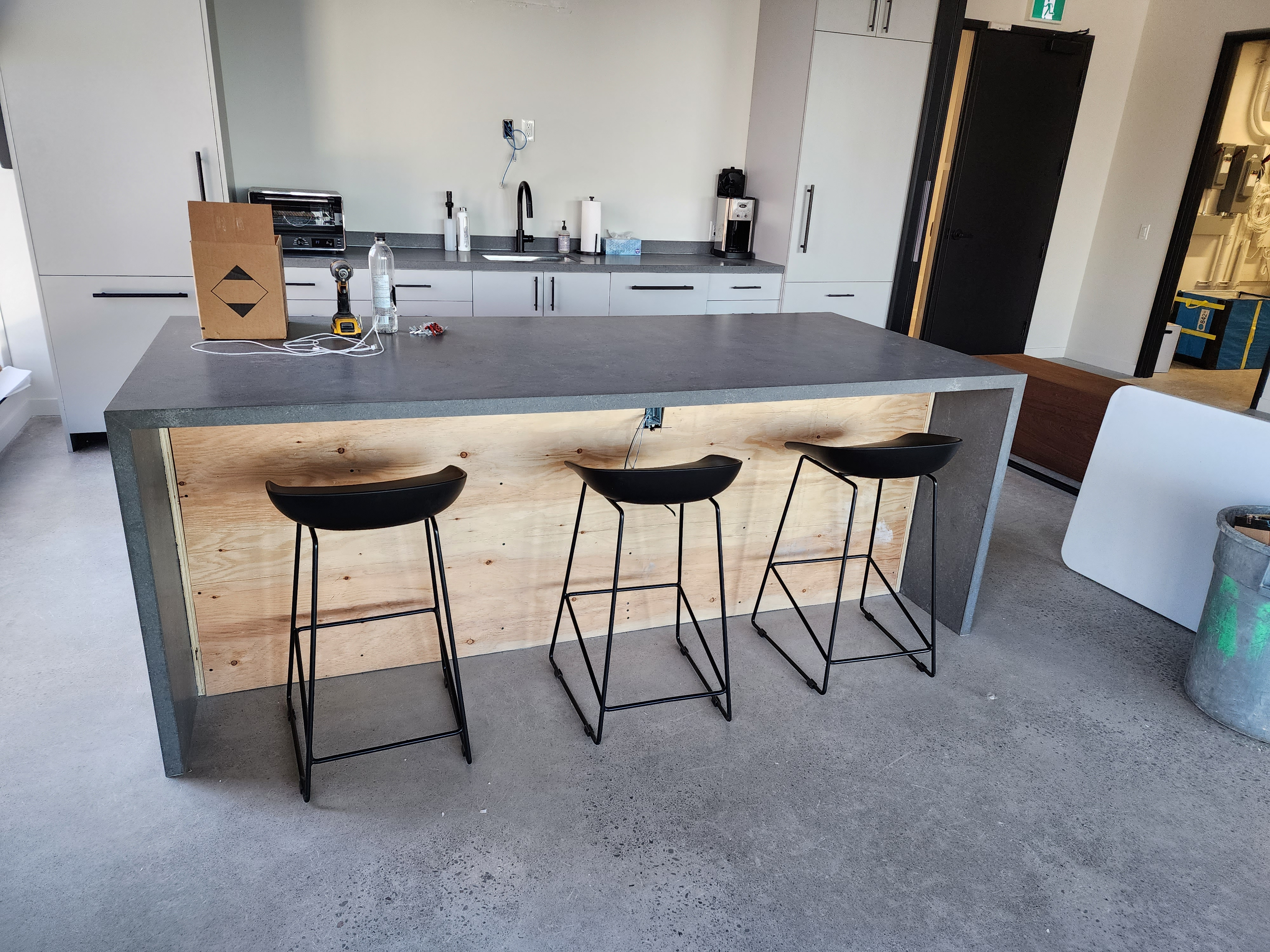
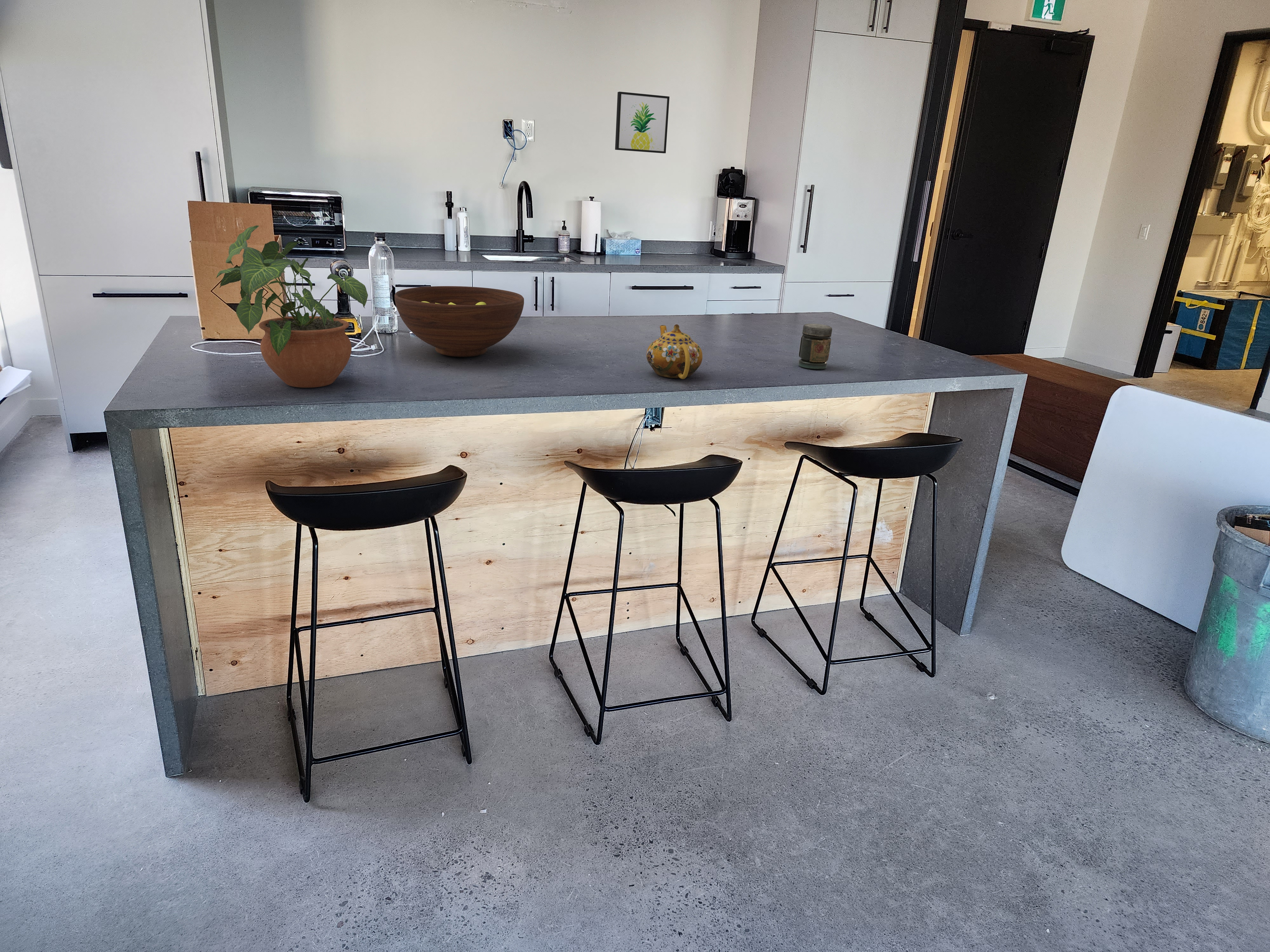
+ teapot (675, 349)
+ potted plant (285, 307)
+ jar (815, 346)
+ wall art (642, 123)
+ fruit bowl (461, 324)
